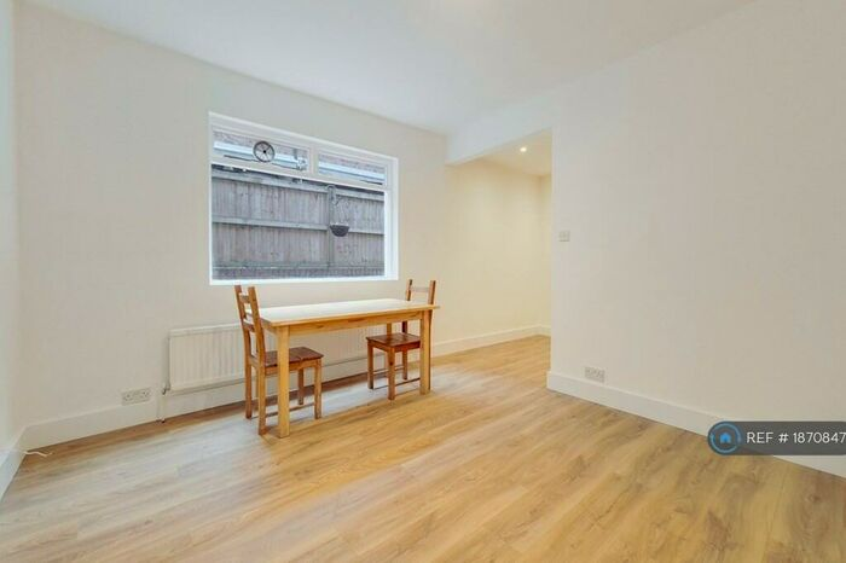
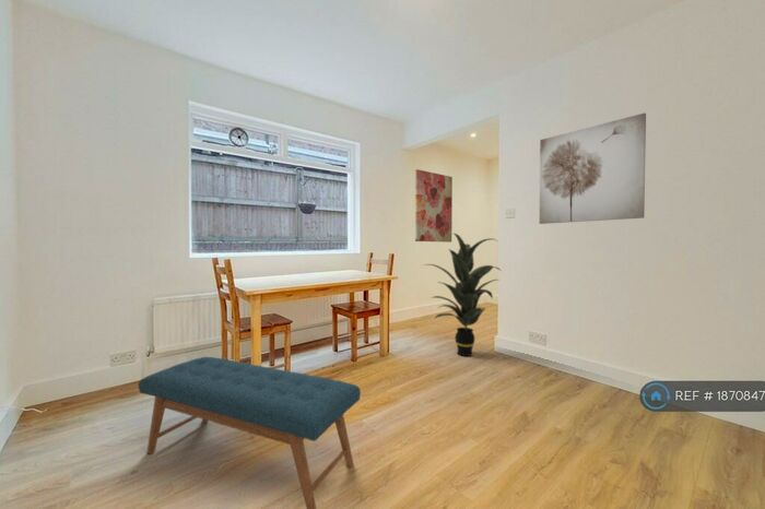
+ bench (247, 417)
+ wall art (586, 175)
+ wall art (434, 208)
+ indoor plant (463, 293)
